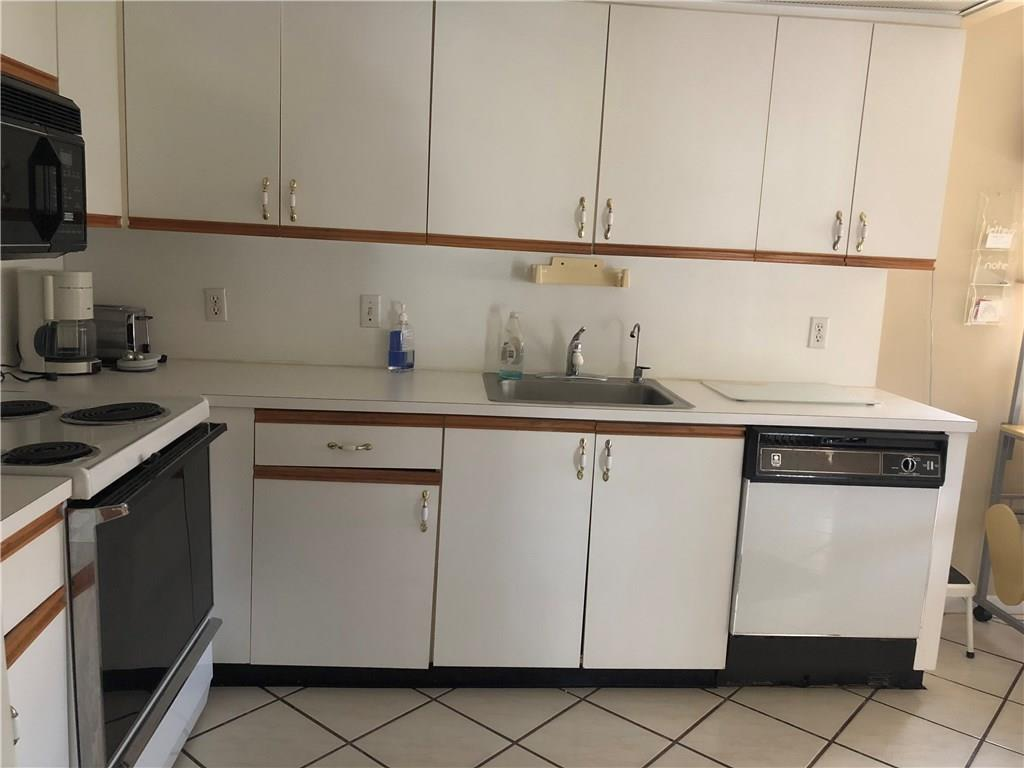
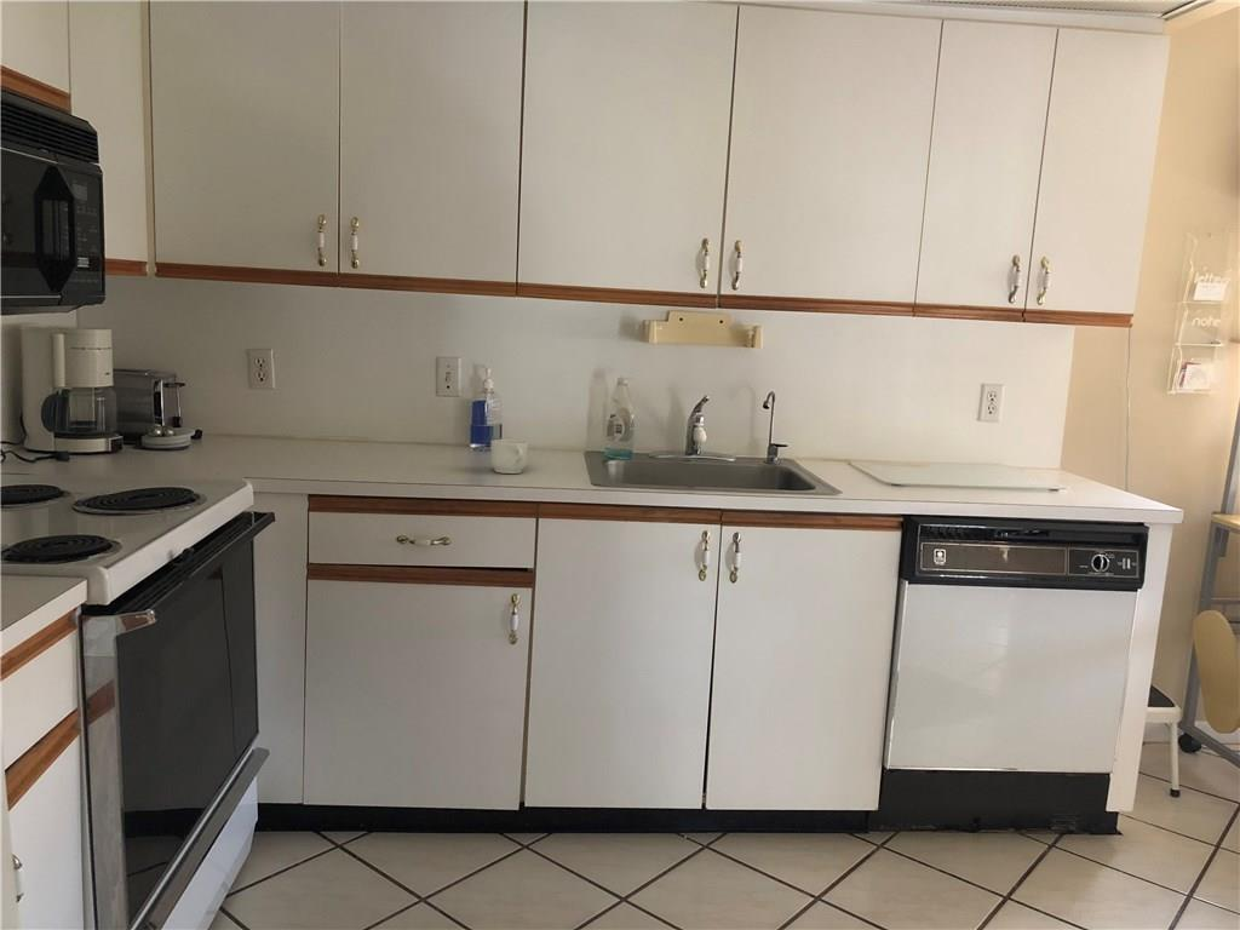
+ mug (511, 457)
